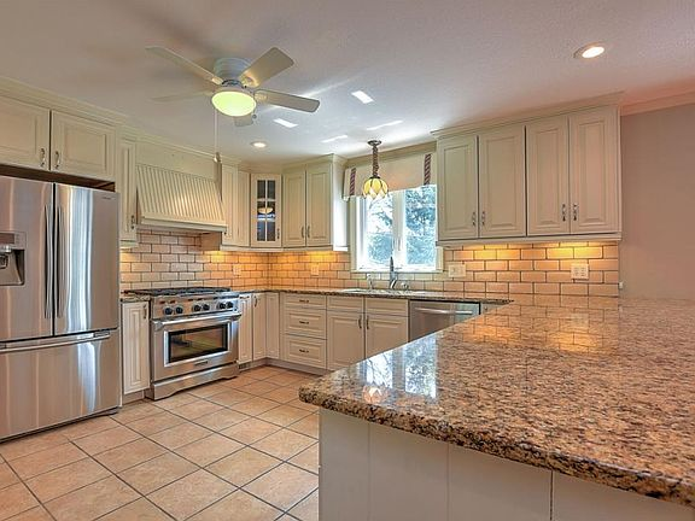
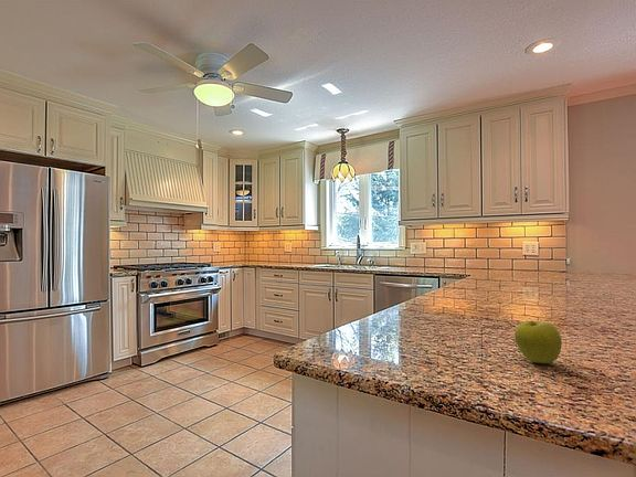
+ fruit (537, 341)
